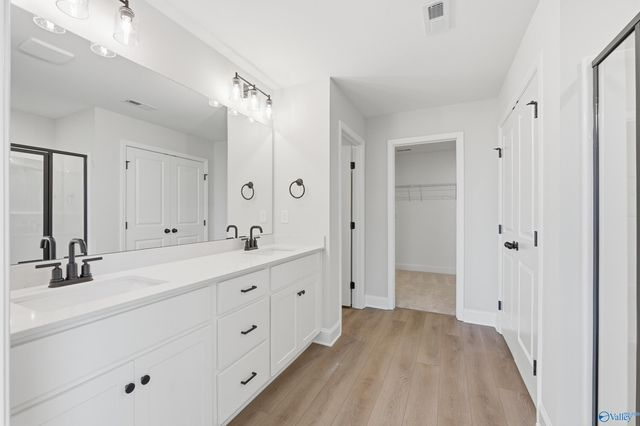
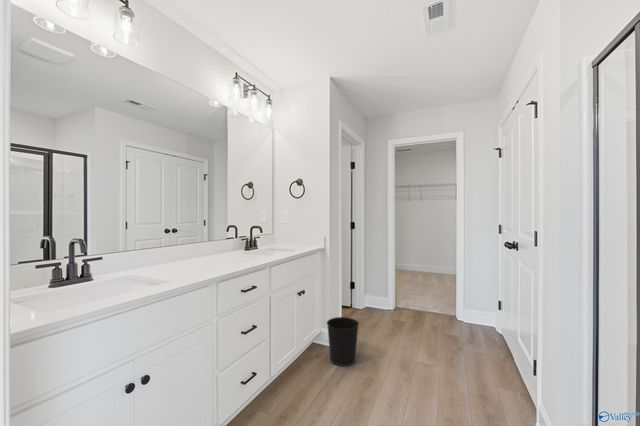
+ wastebasket (342, 341)
